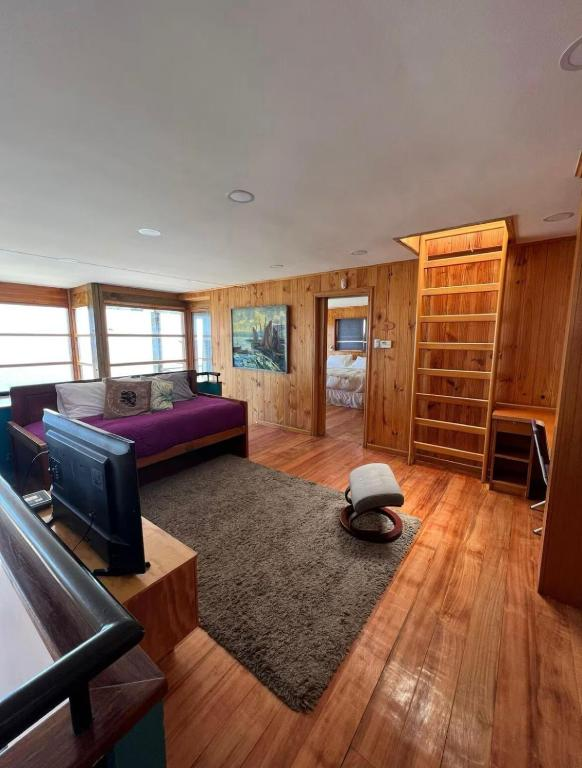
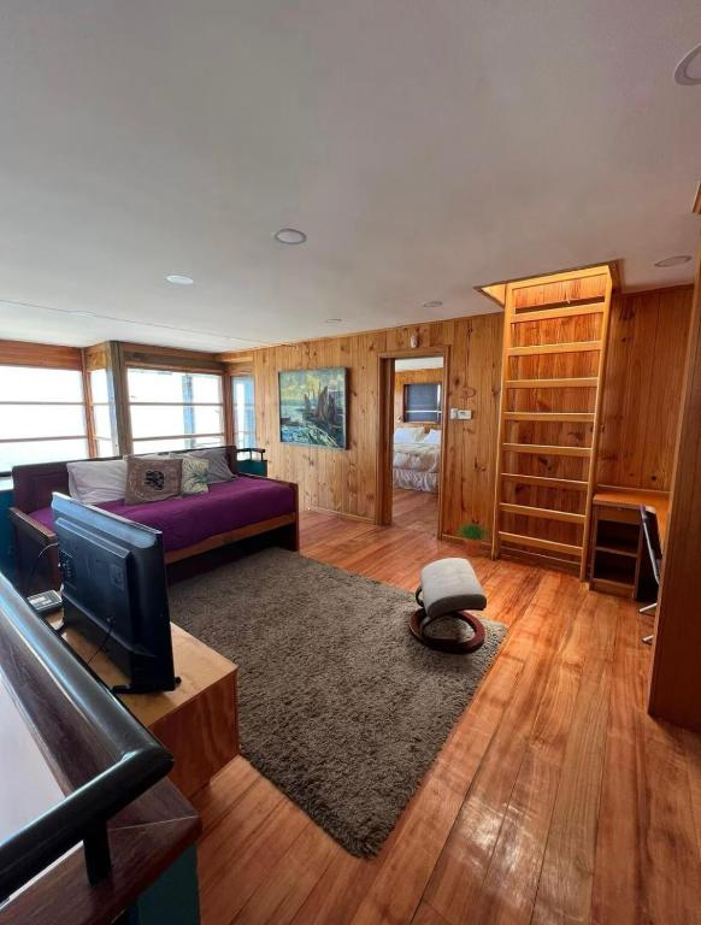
+ potted plant (472, 538)
